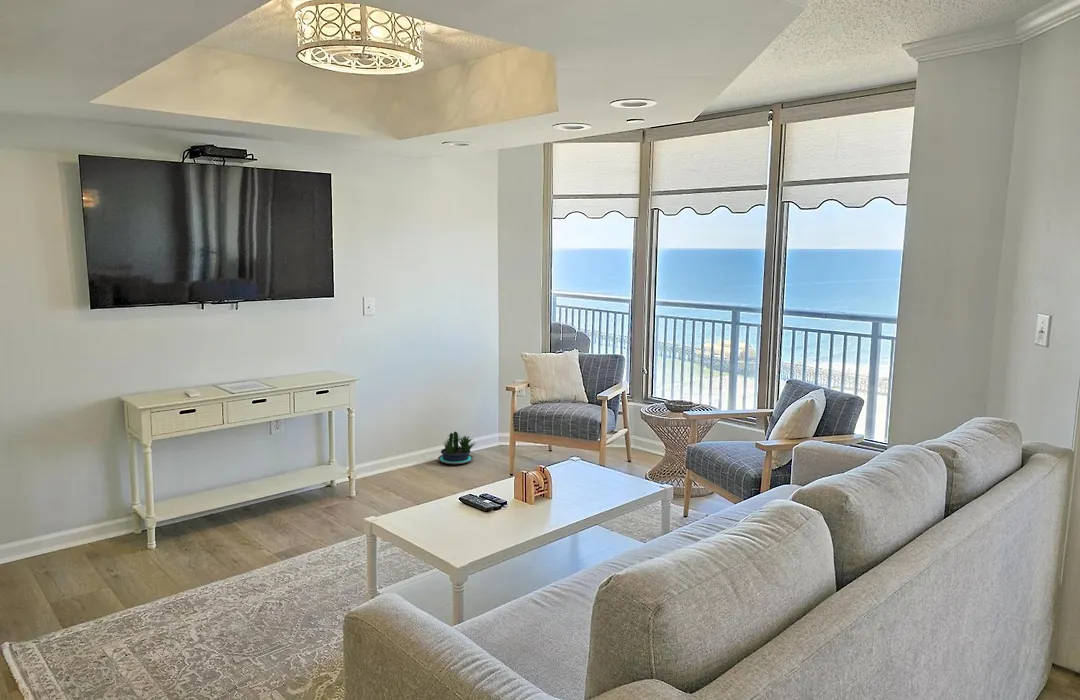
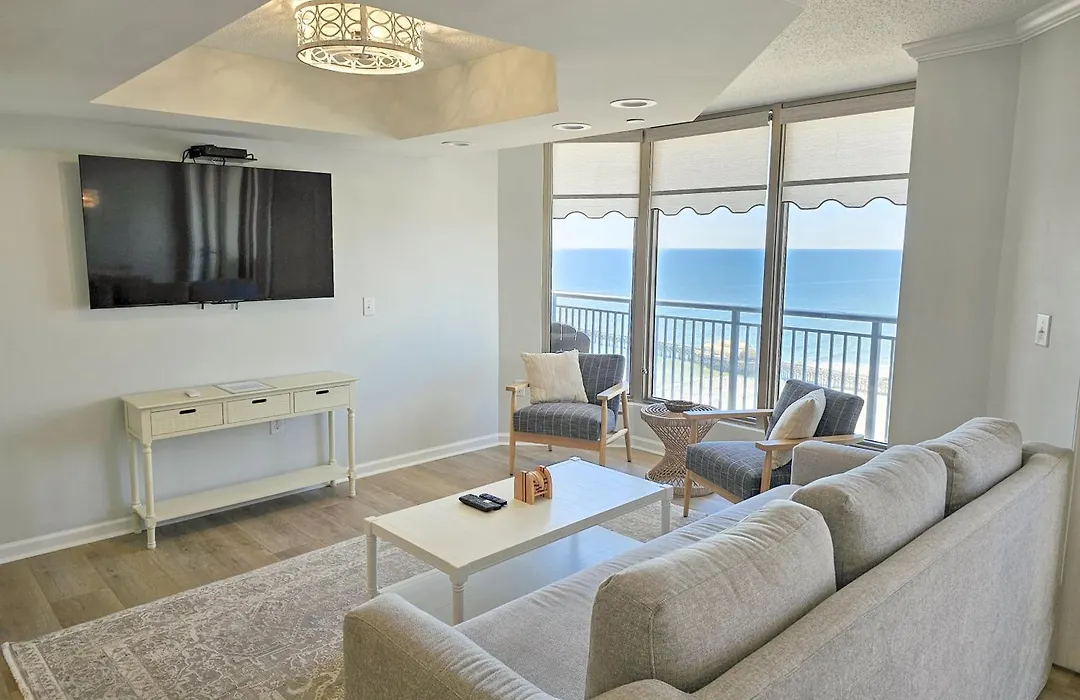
- potted plant (458, 447)
